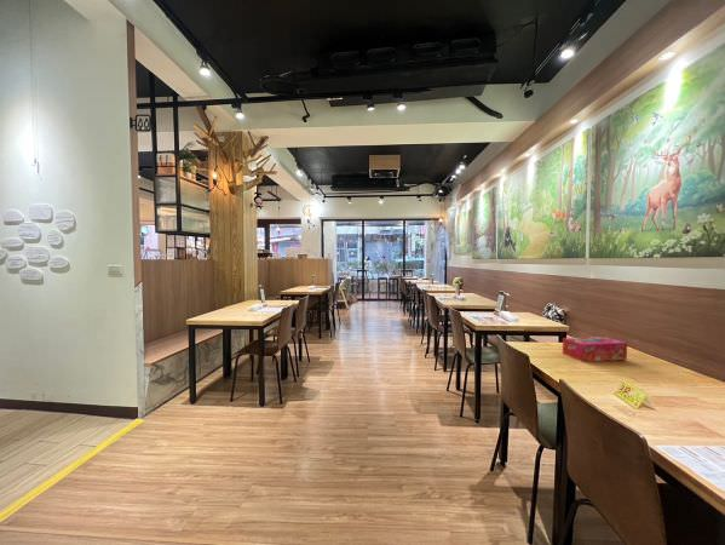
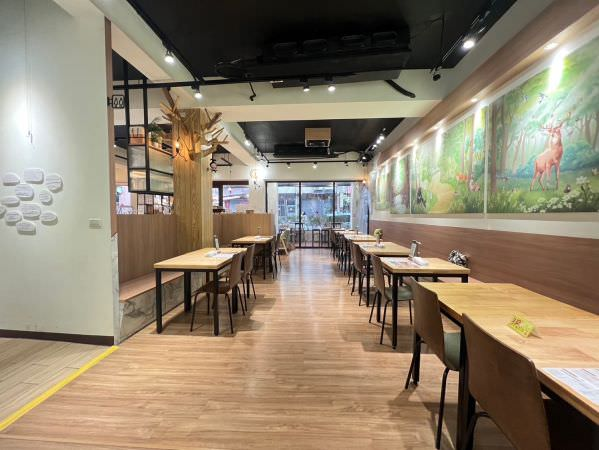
- tissue box (593, 348)
